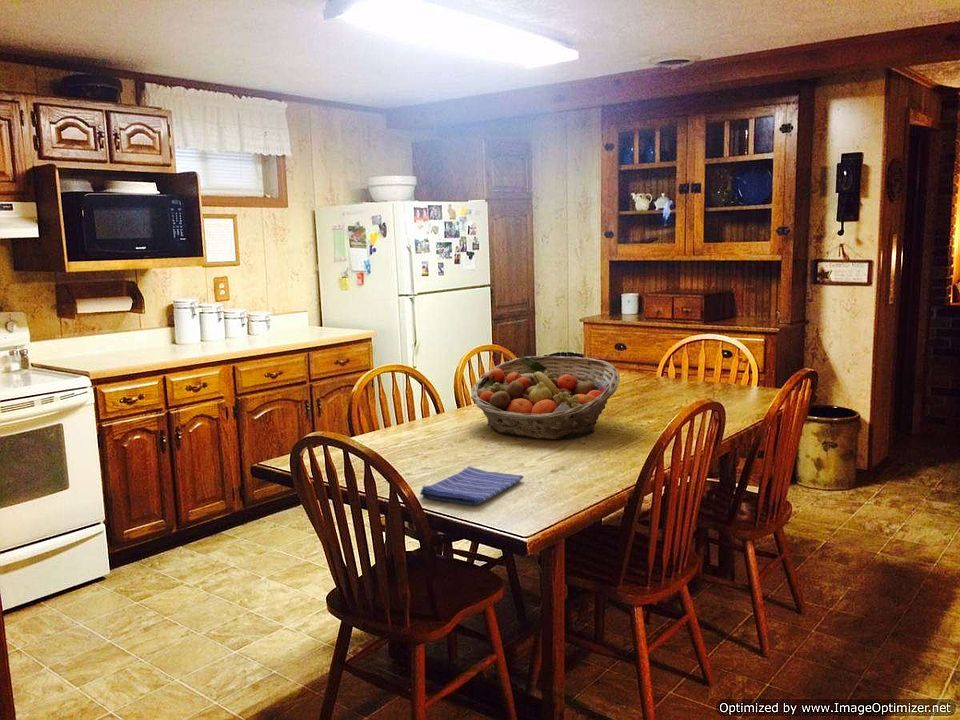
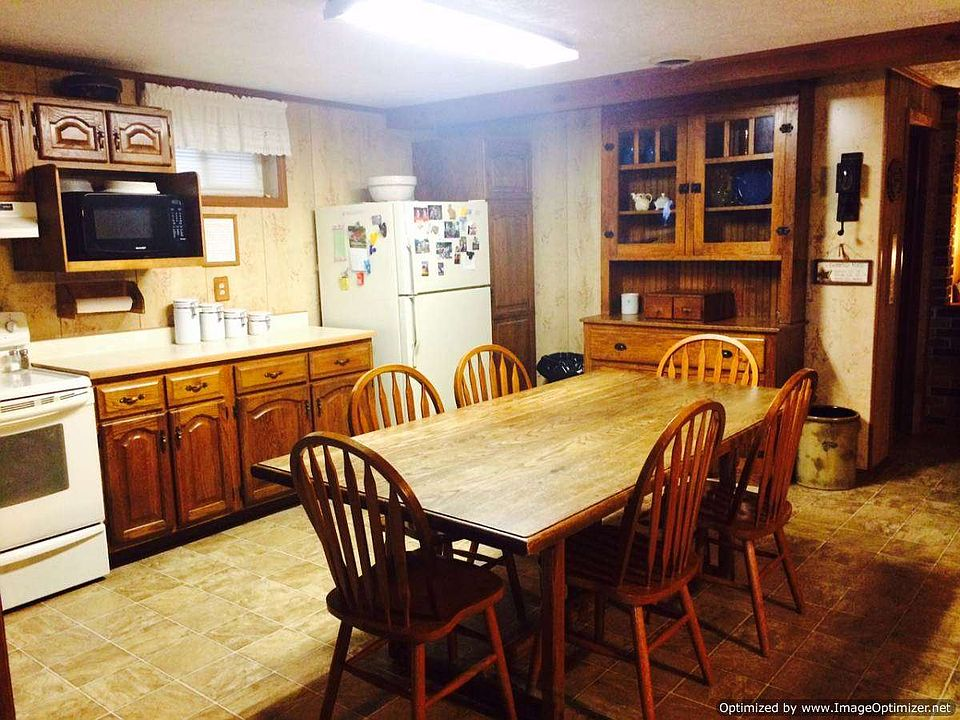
- dish towel (472, 484)
- fruit basket (544, 395)
